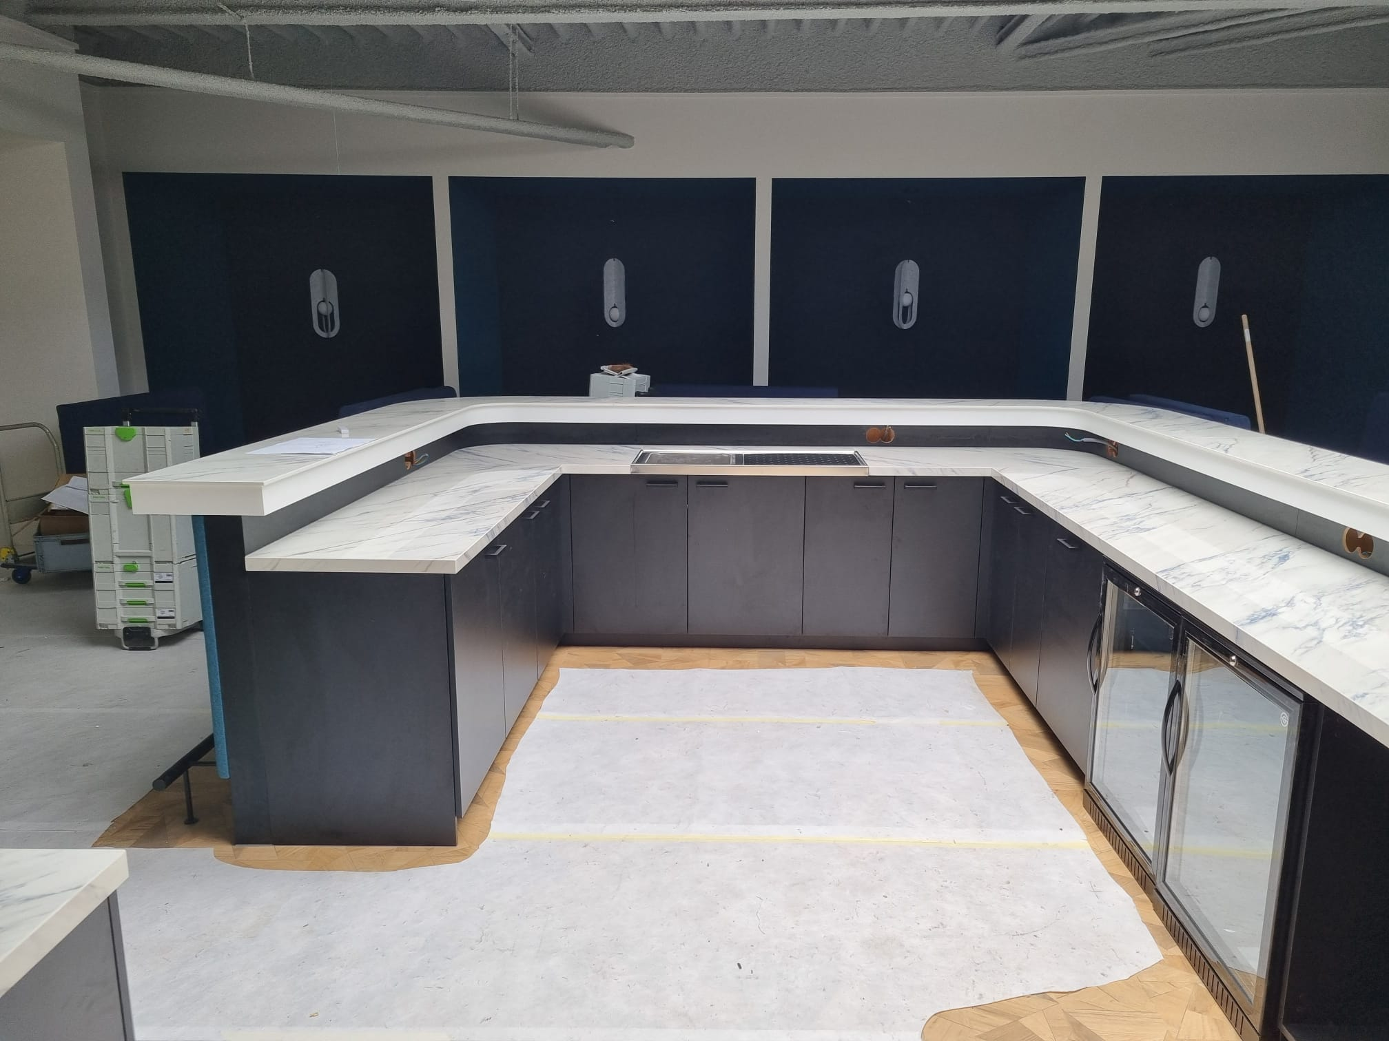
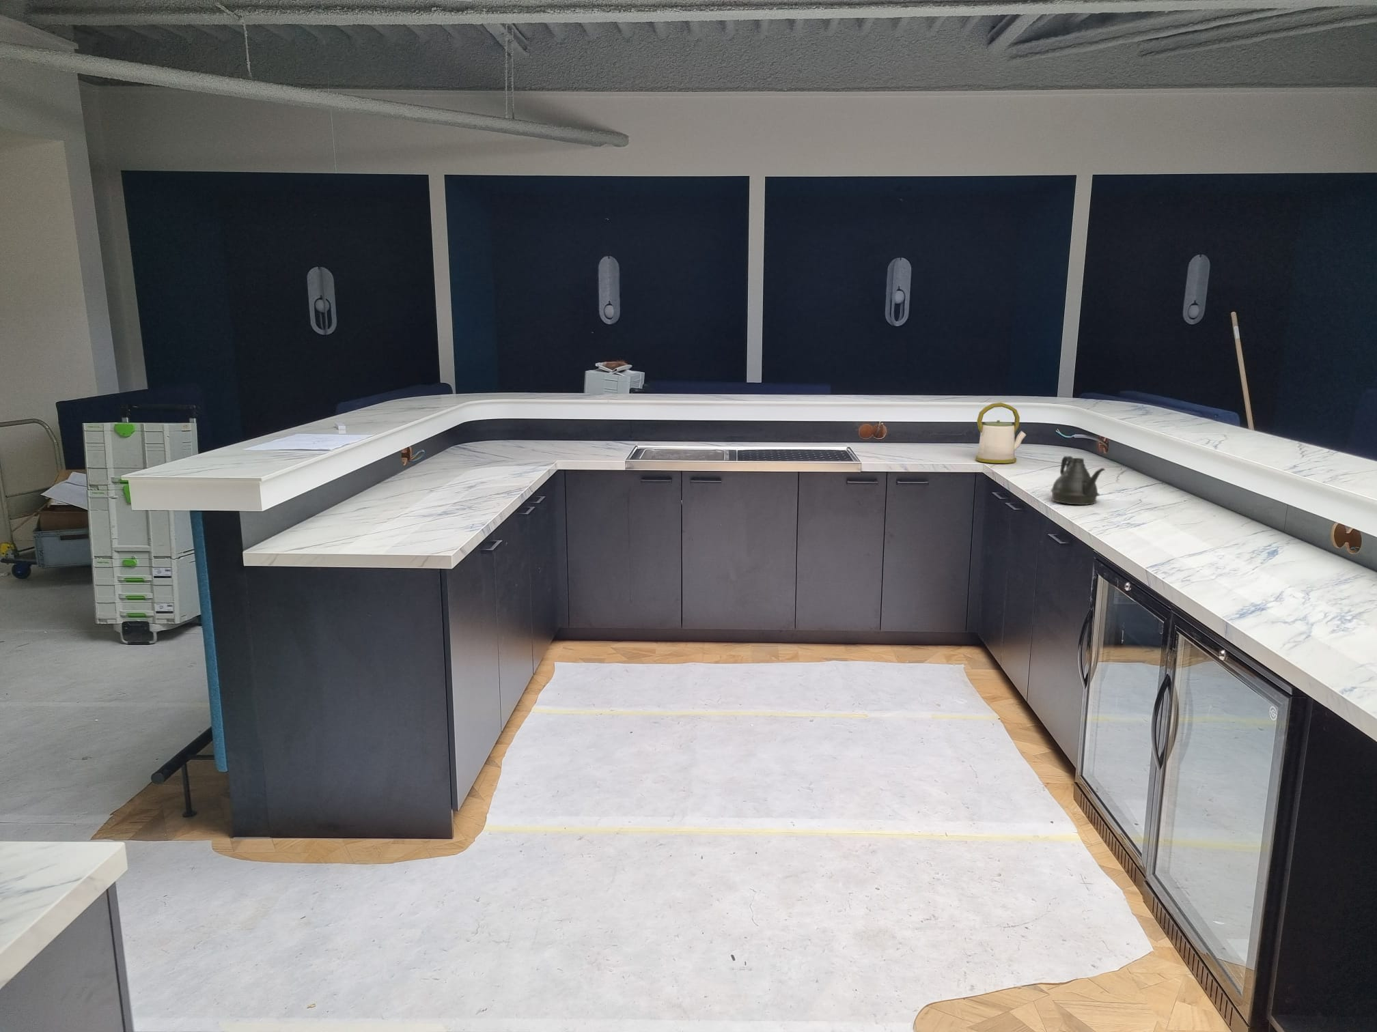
+ teapot (1080, 481)
+ kettle (1002, 431)
